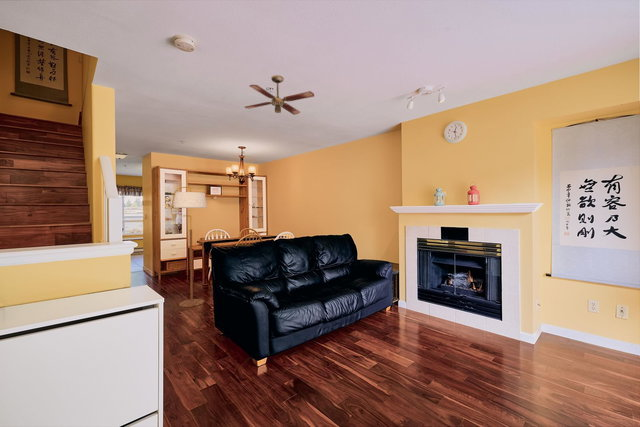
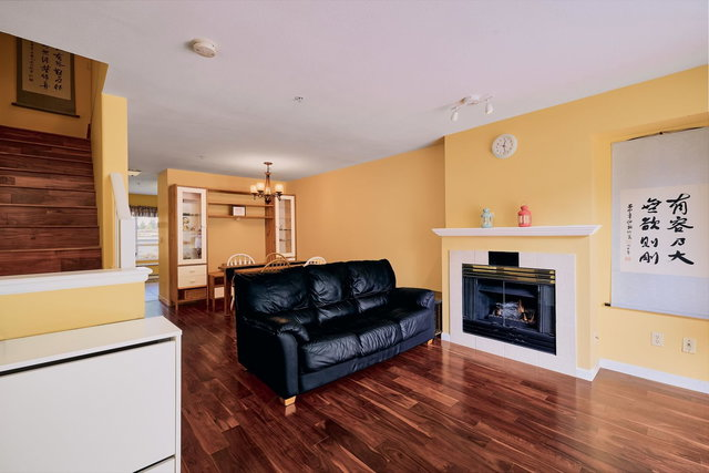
- floor lamp (190, 245)
- ceiling fan (277, 95)
